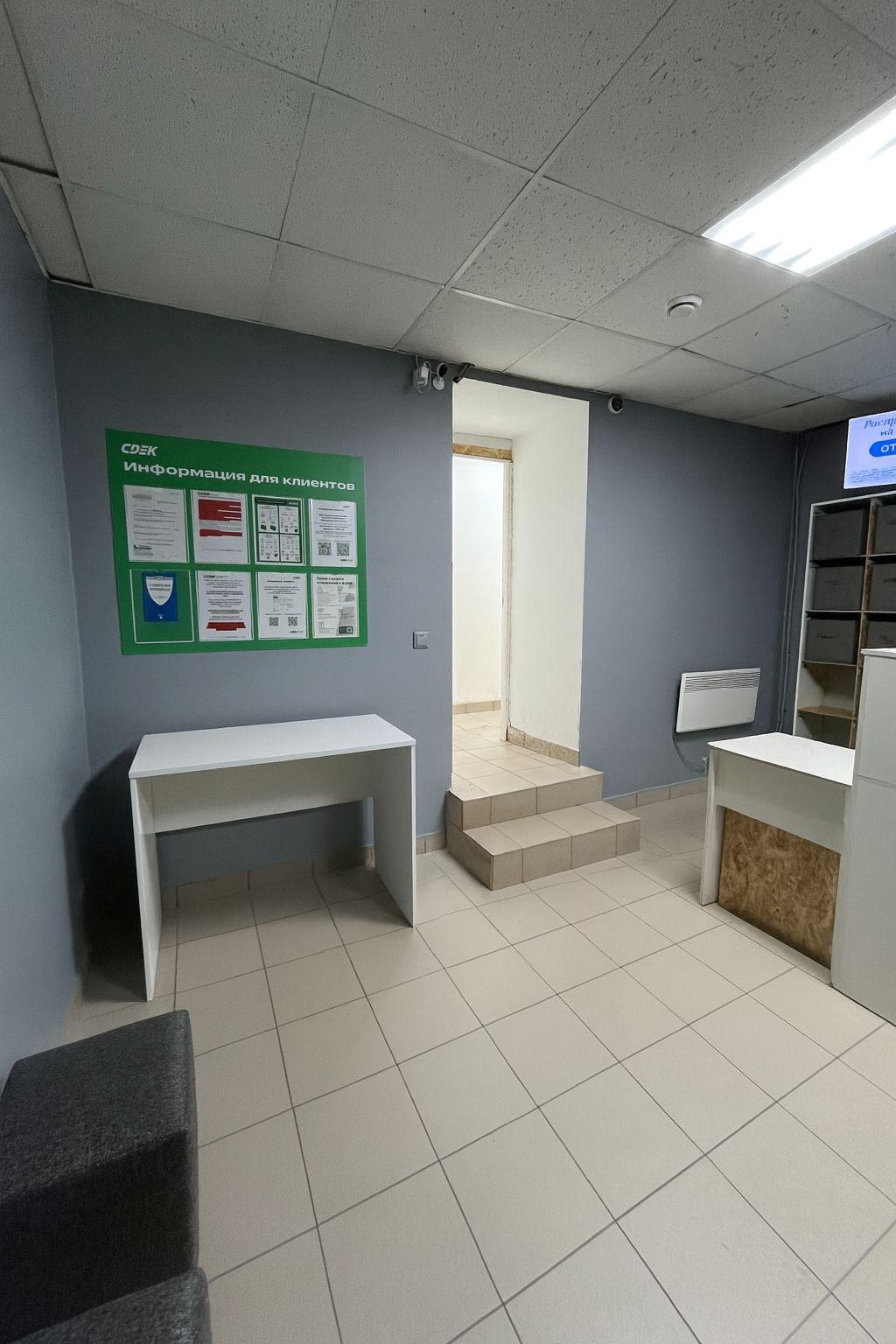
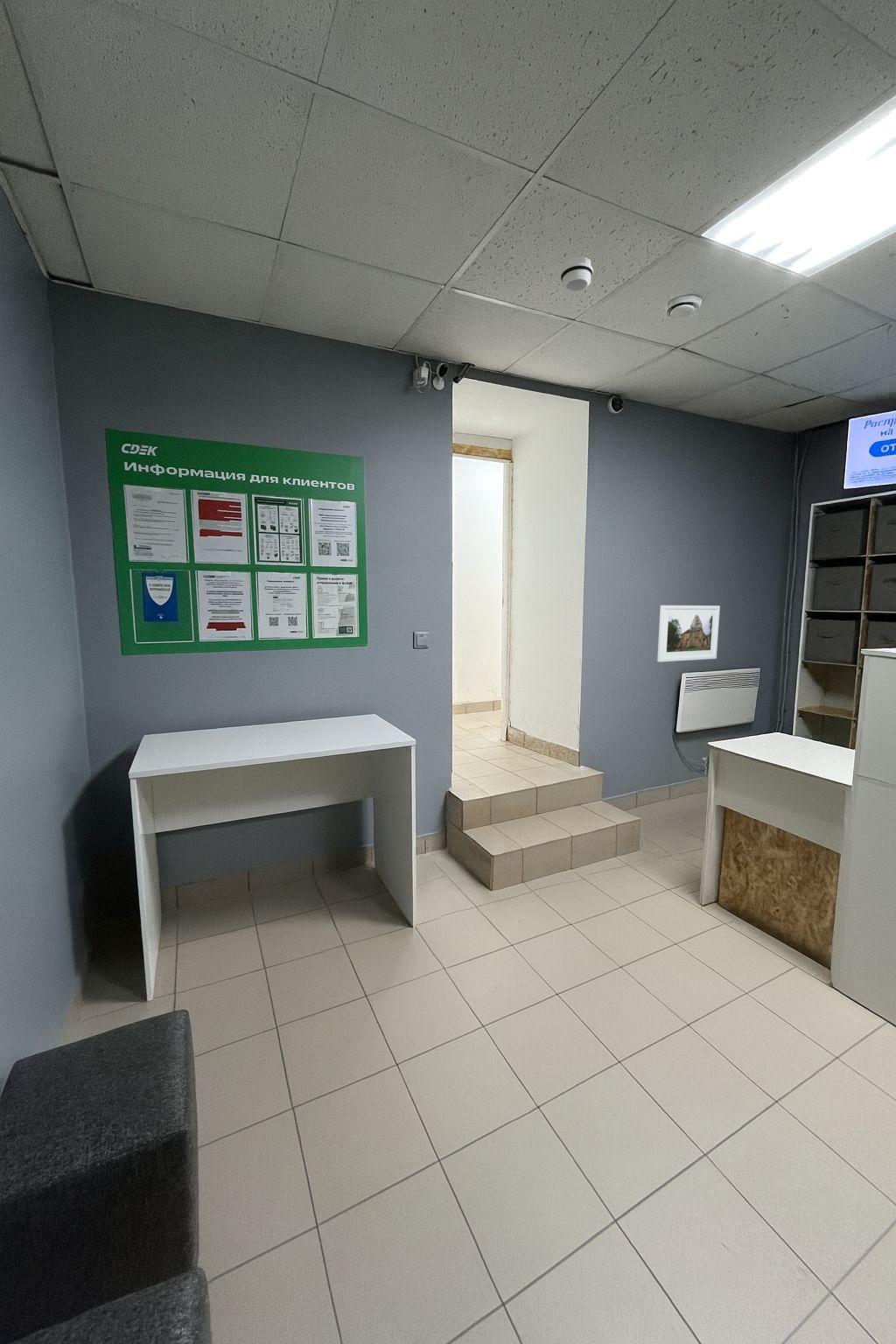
+ smoke detector (577, 275)
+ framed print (689, 633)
